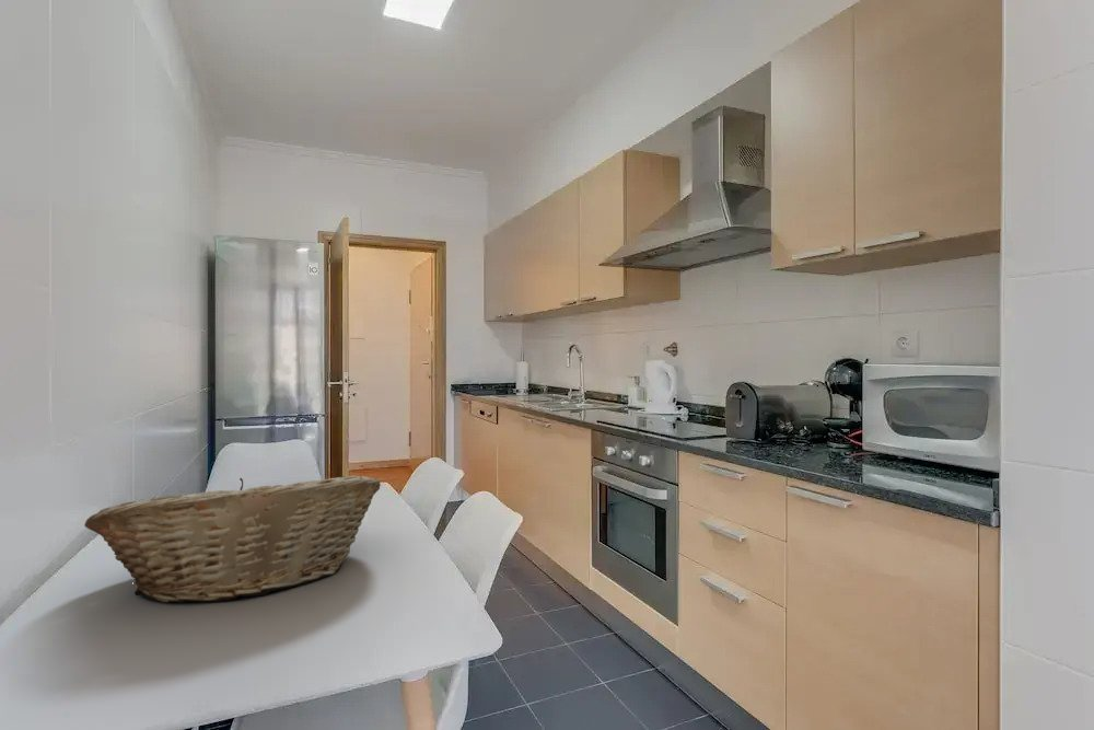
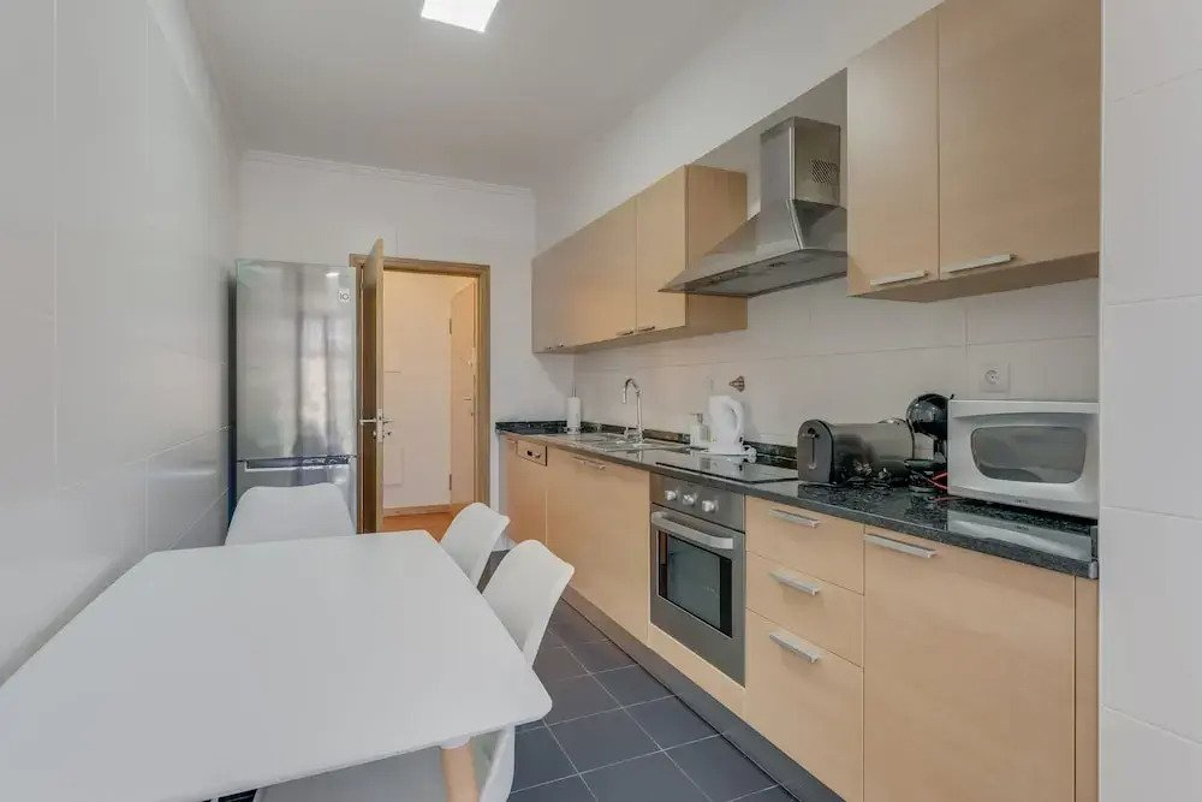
- fruit basket (248, 523)
